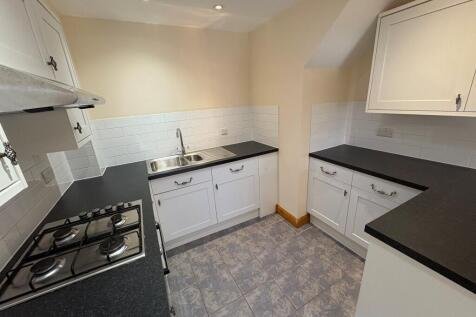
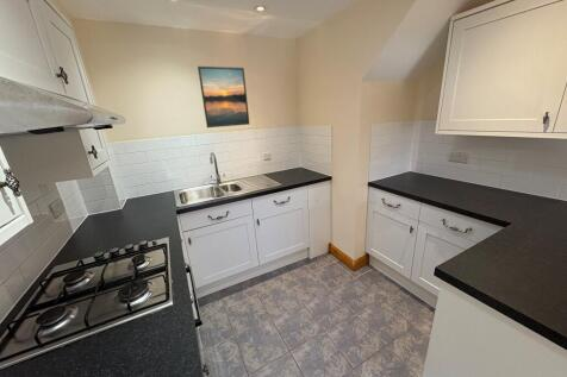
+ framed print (225, 98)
